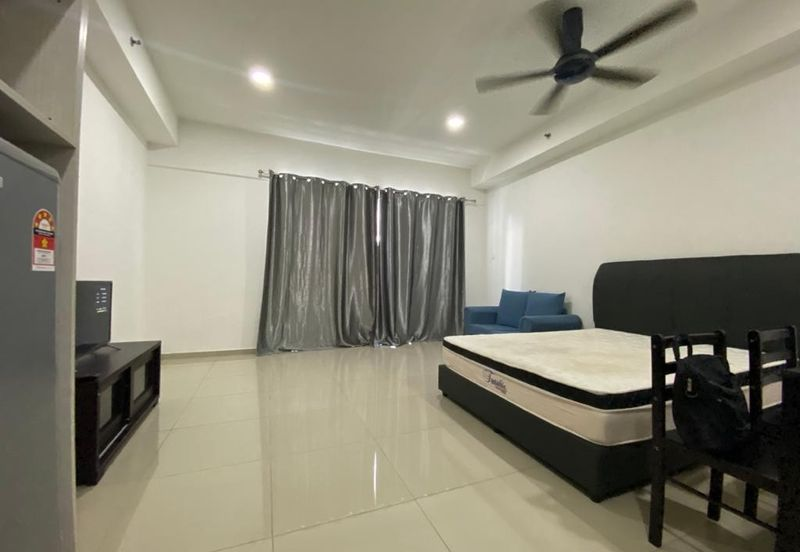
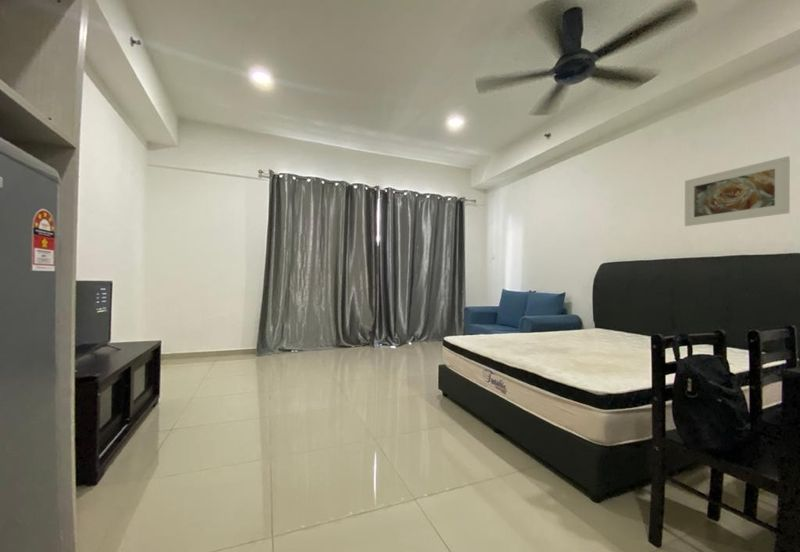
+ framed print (731, 195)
